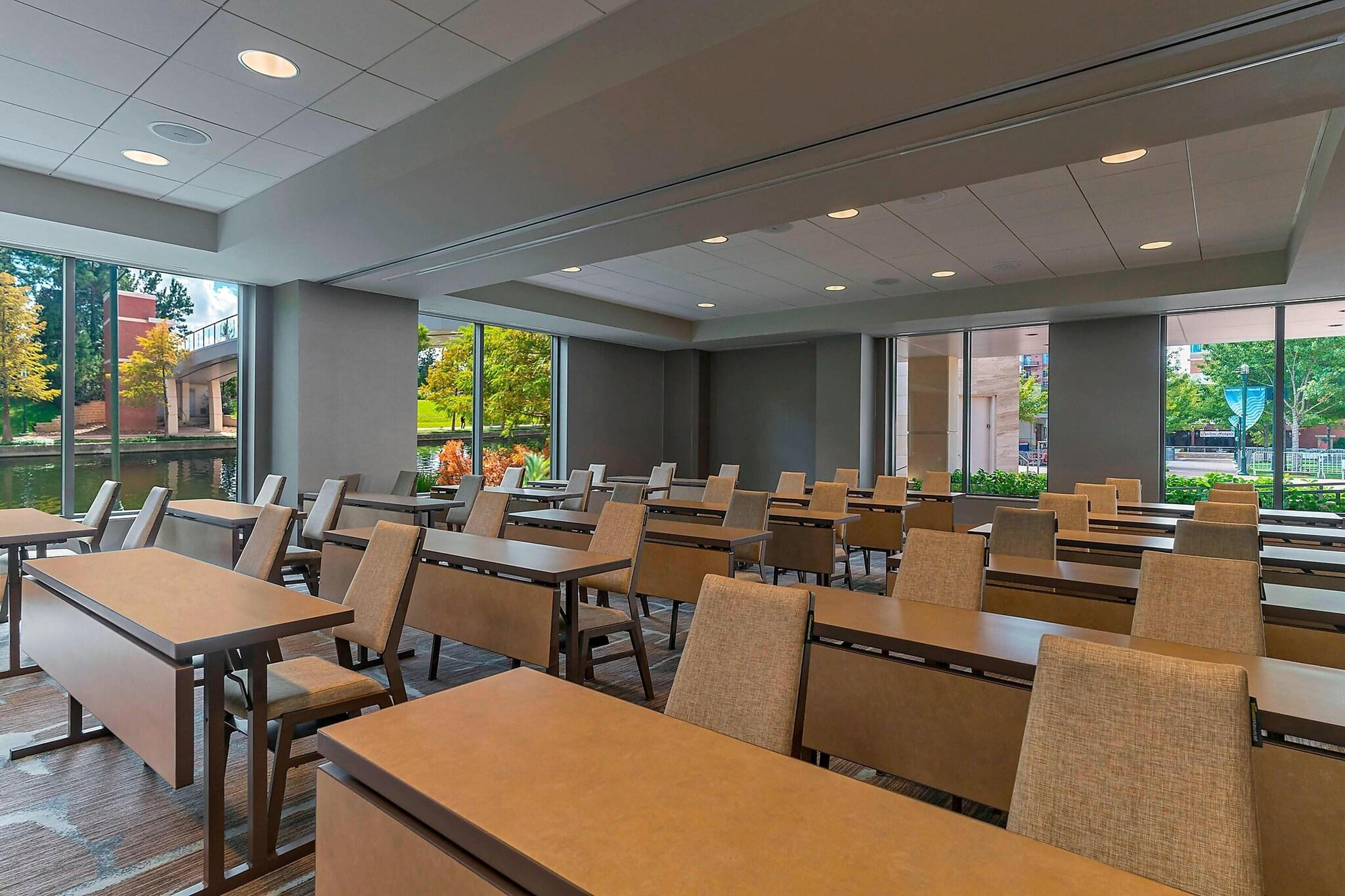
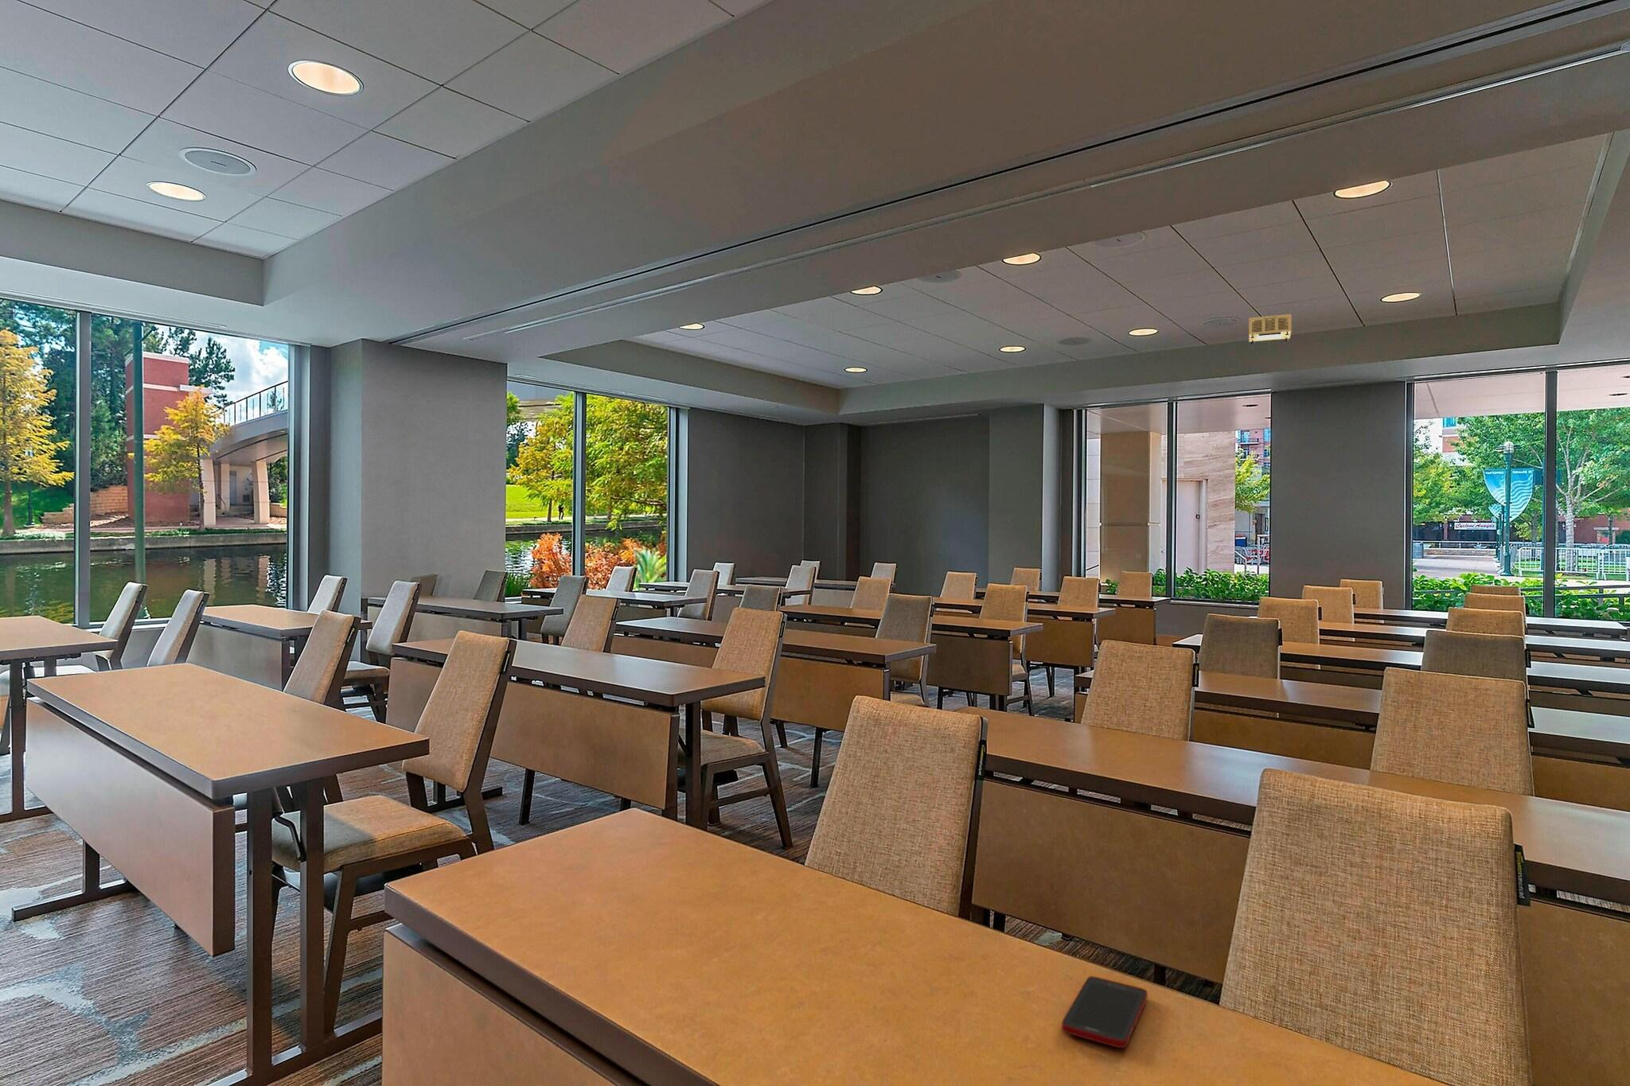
+ cell phone (1105, 1010)
+ projector (1269, 332)
